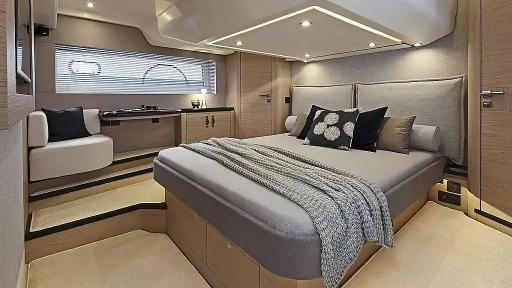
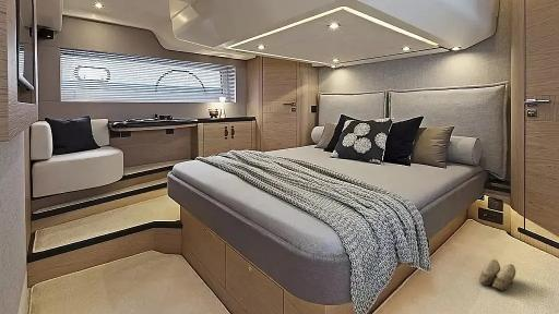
+ slippers (496, 274)
